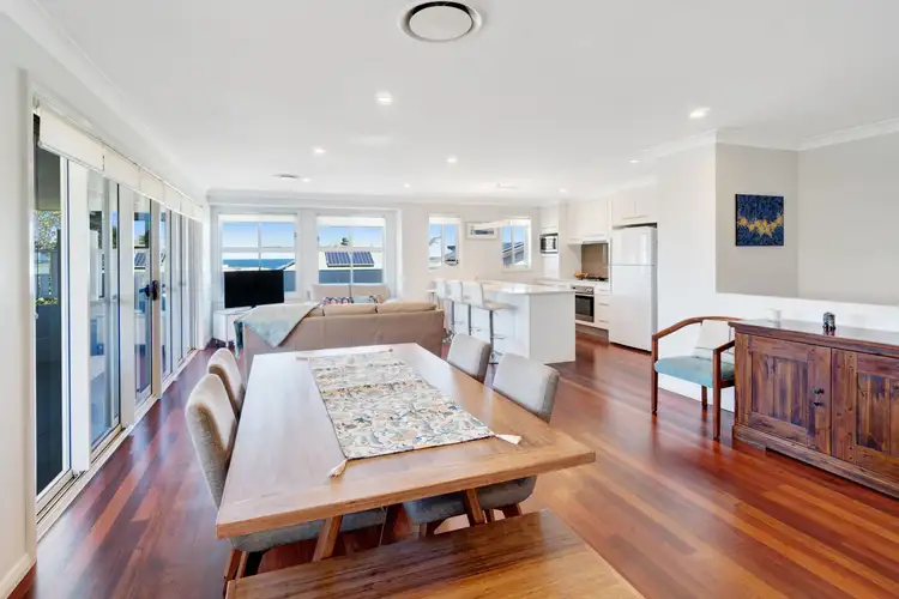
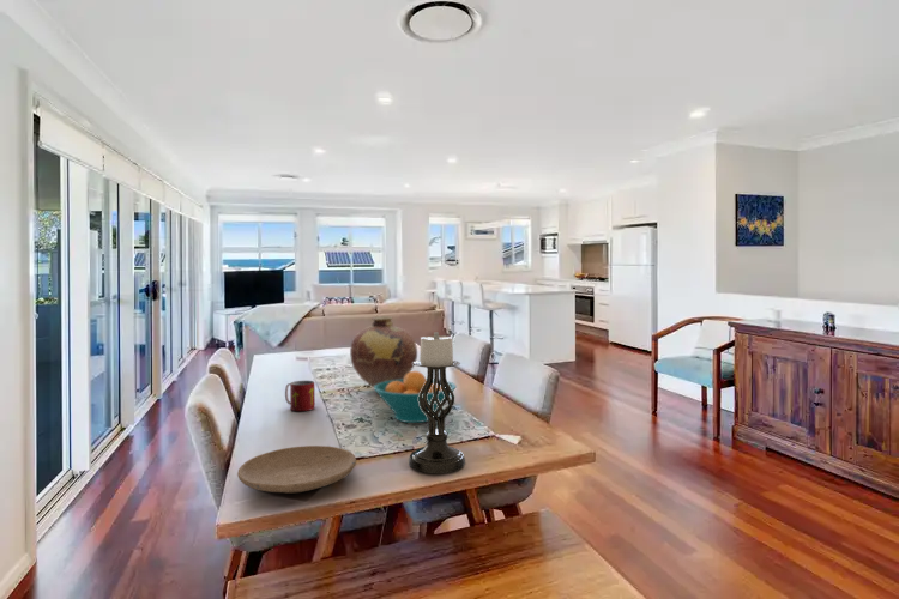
+ vase (384, 353)
+ plate (298, 472)
+ fruit bowl (415, 394)
+ mug (298, 394)
+ candle holder (436, 398)
